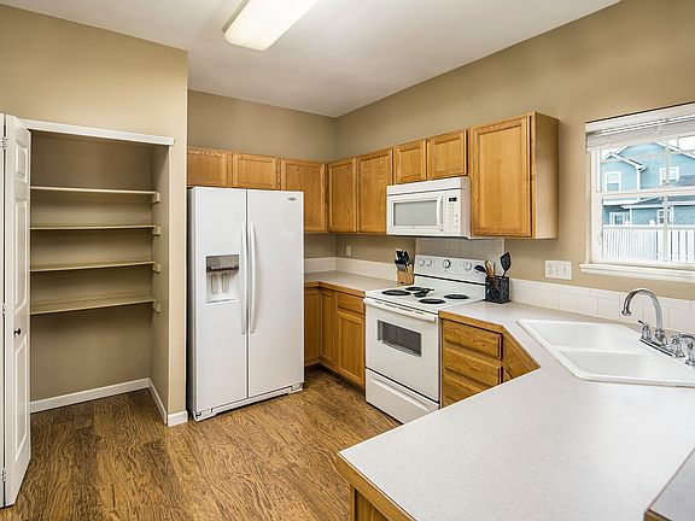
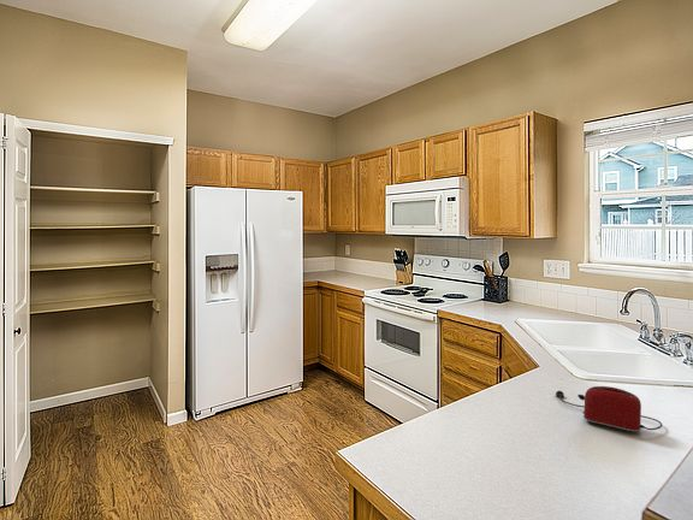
+ toaster (602, 397)
